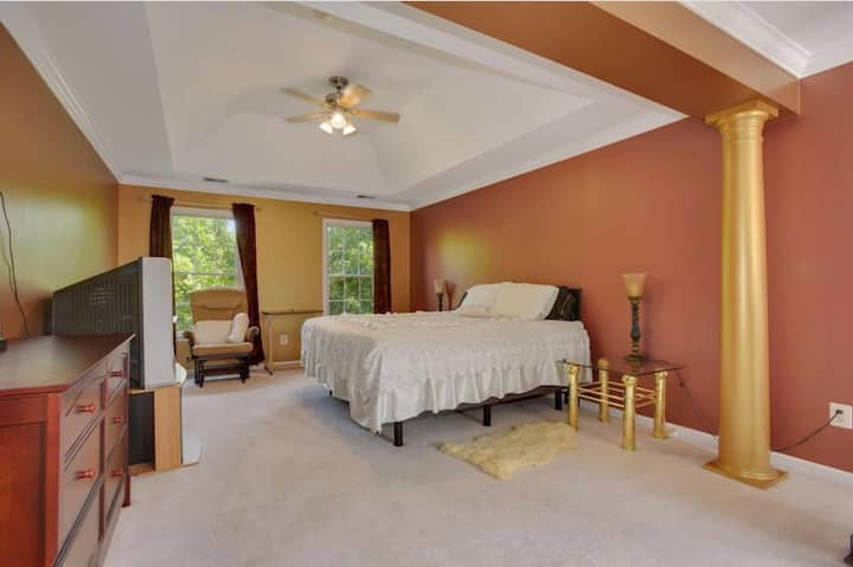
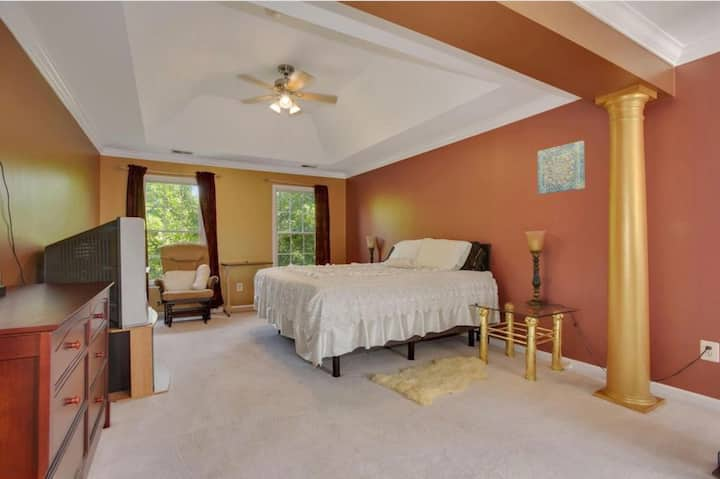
+ wall art (559, 169)
